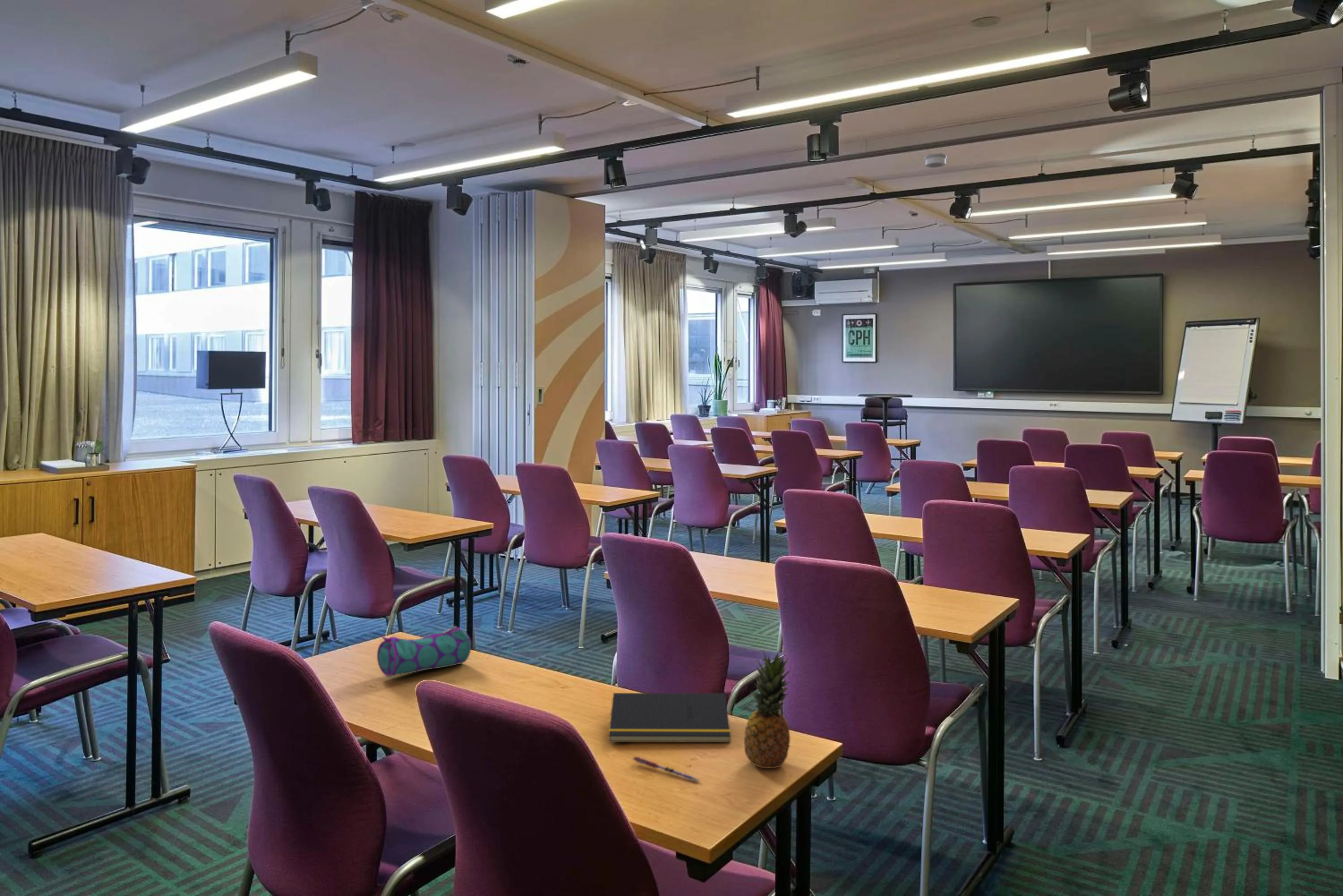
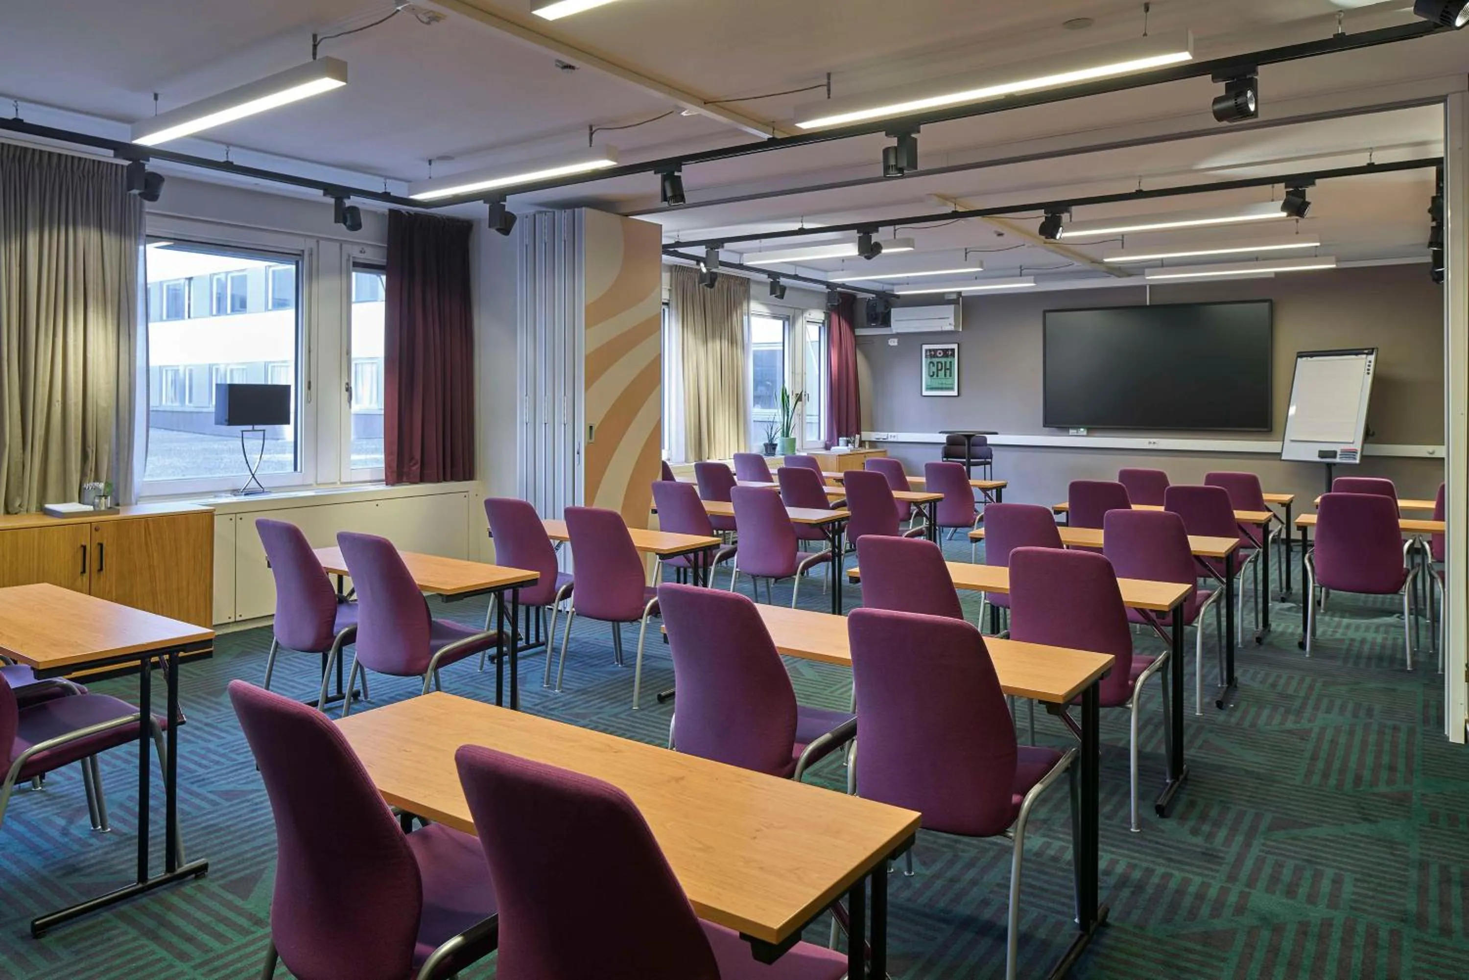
- pencil case (424, 650)
- pen (665, 768)
- smoke detector (936, 159)
- notepad (669, 716)
- fruit (767, 707)
